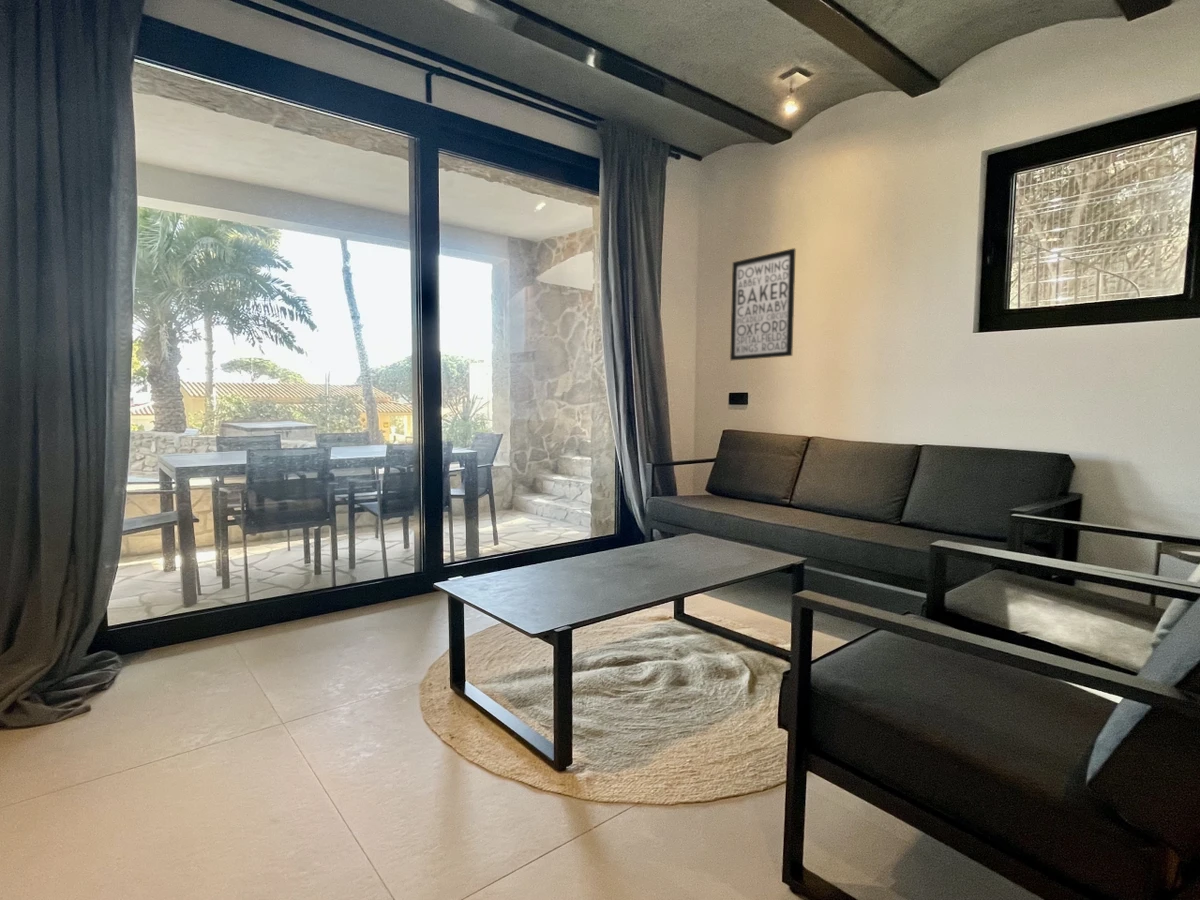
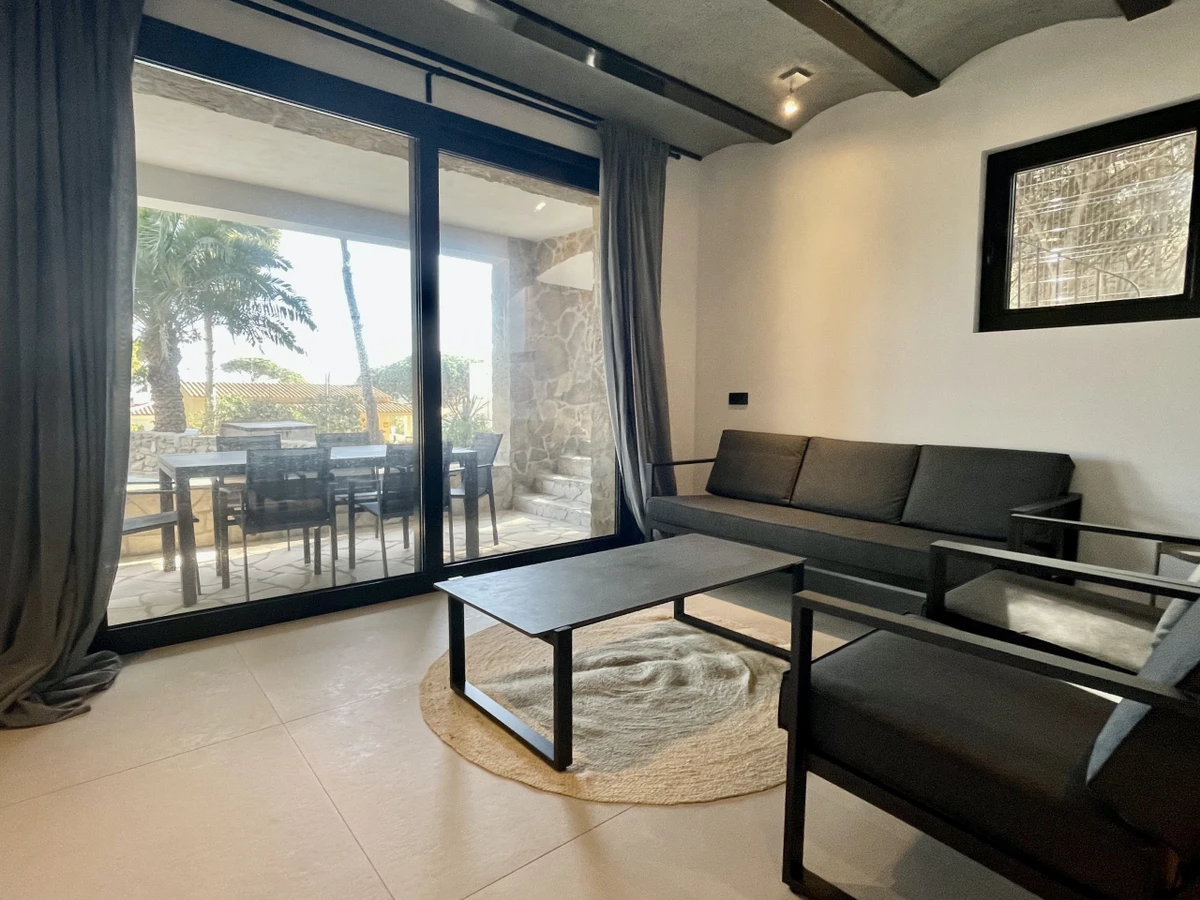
- wall art (761, 307)
